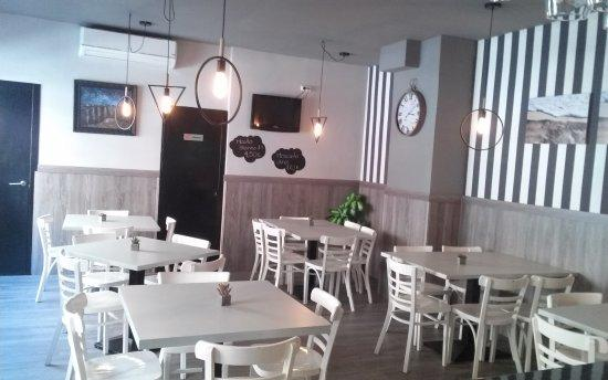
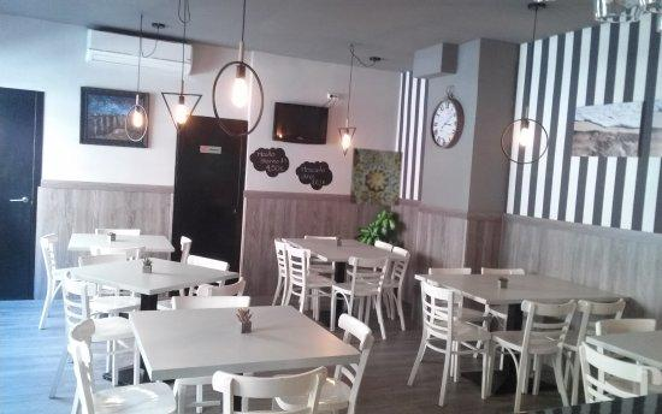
+ wall art (376, 177)
